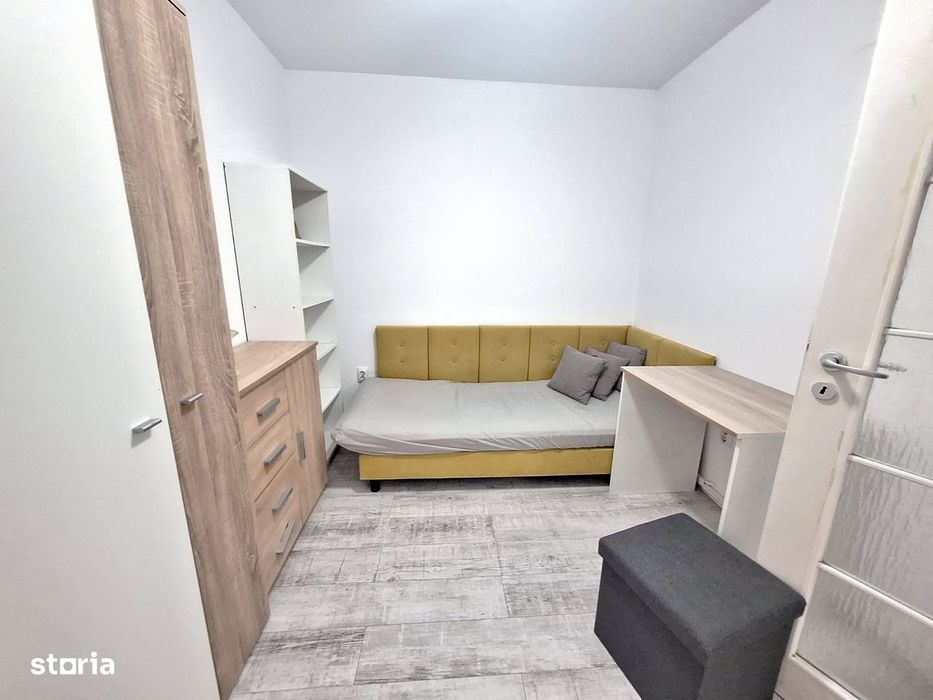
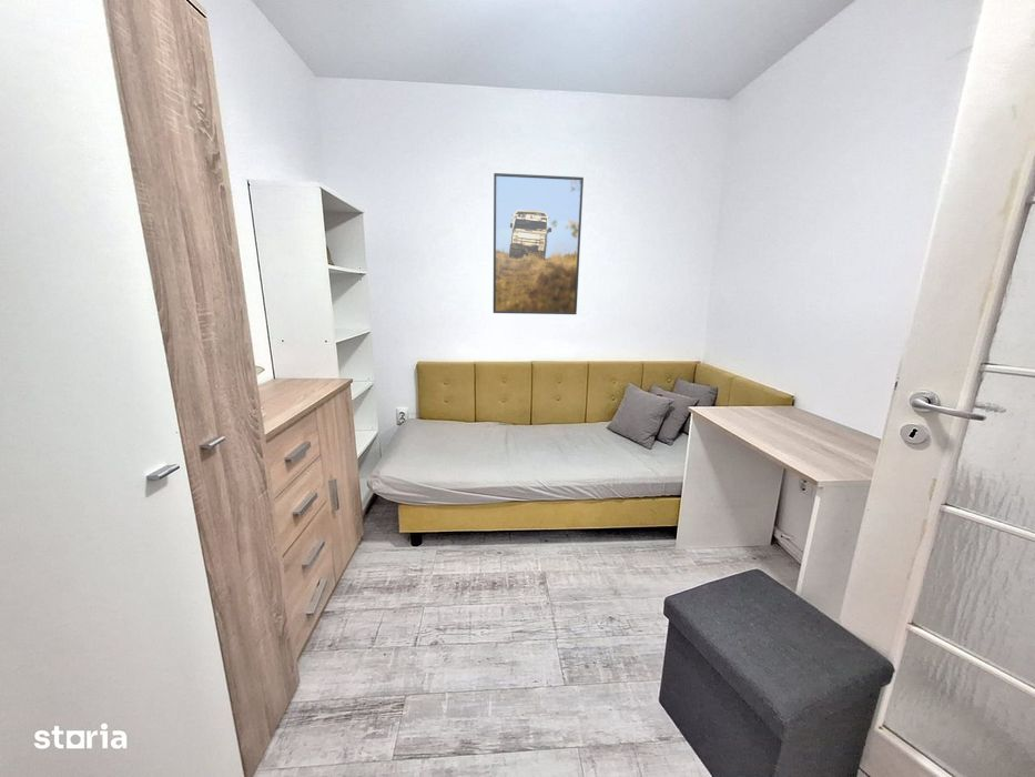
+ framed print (537, 246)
